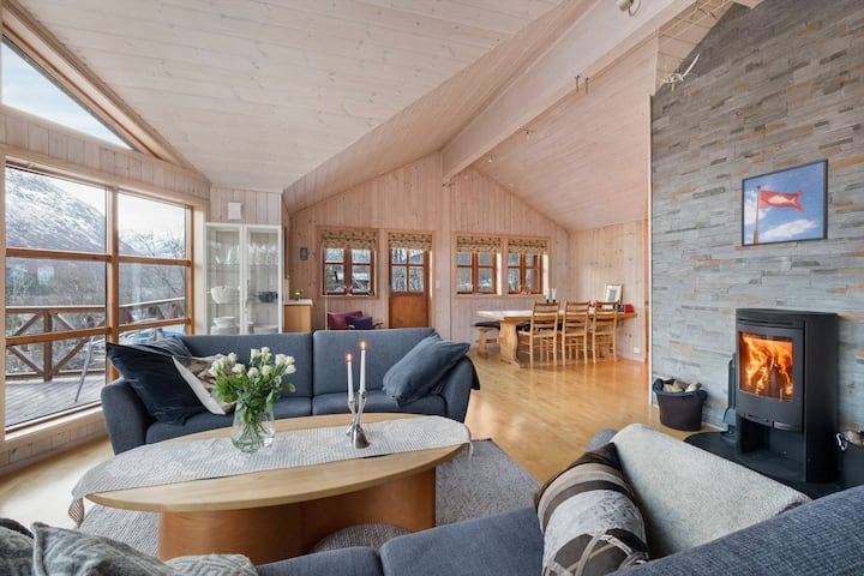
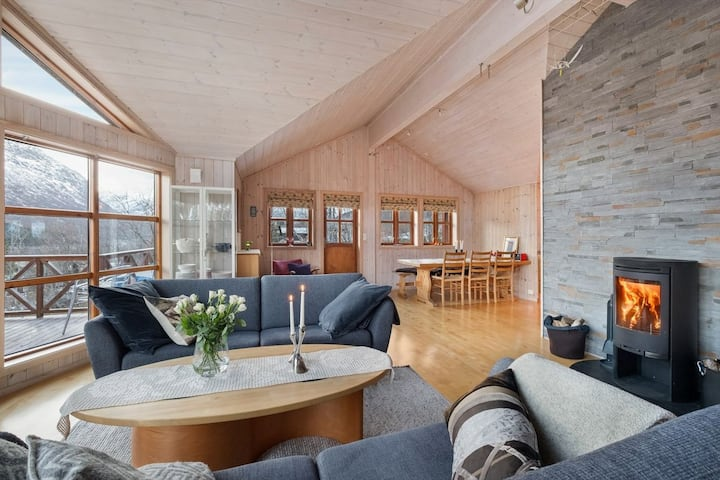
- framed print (780, 206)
